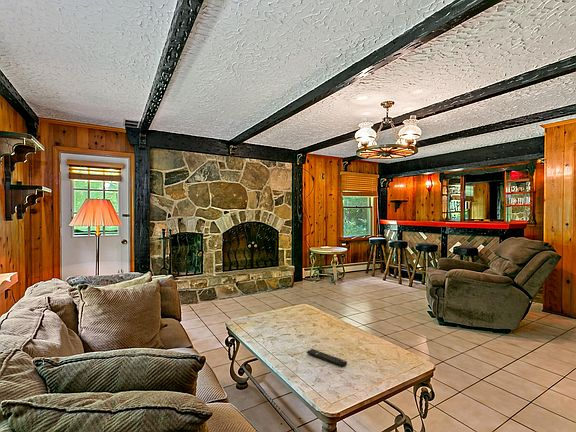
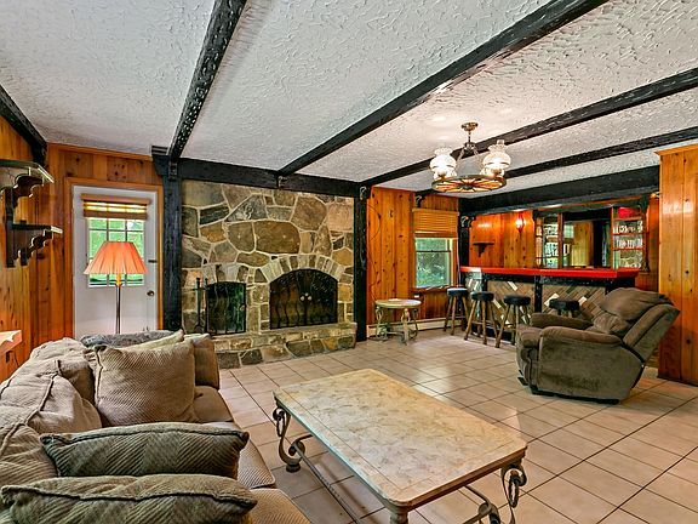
- remote control (326, 357)
